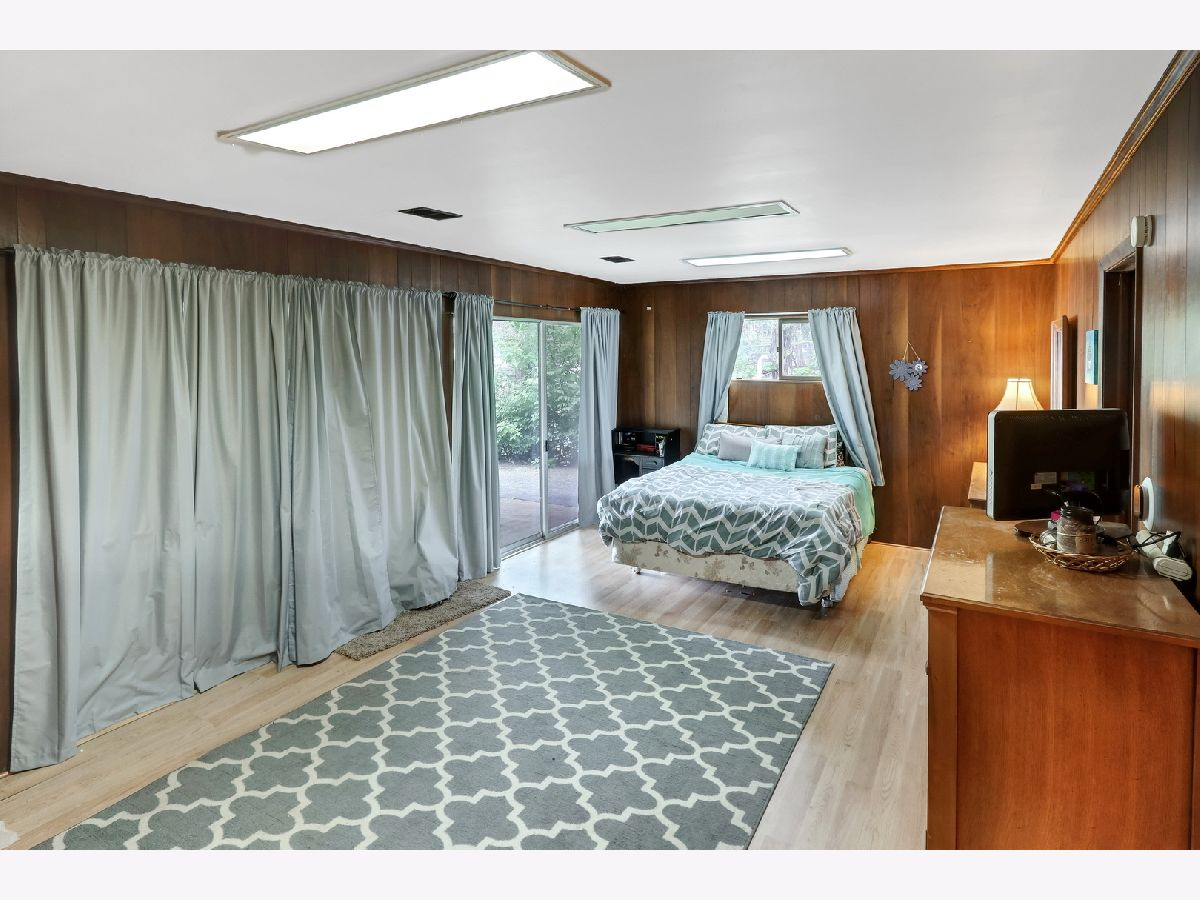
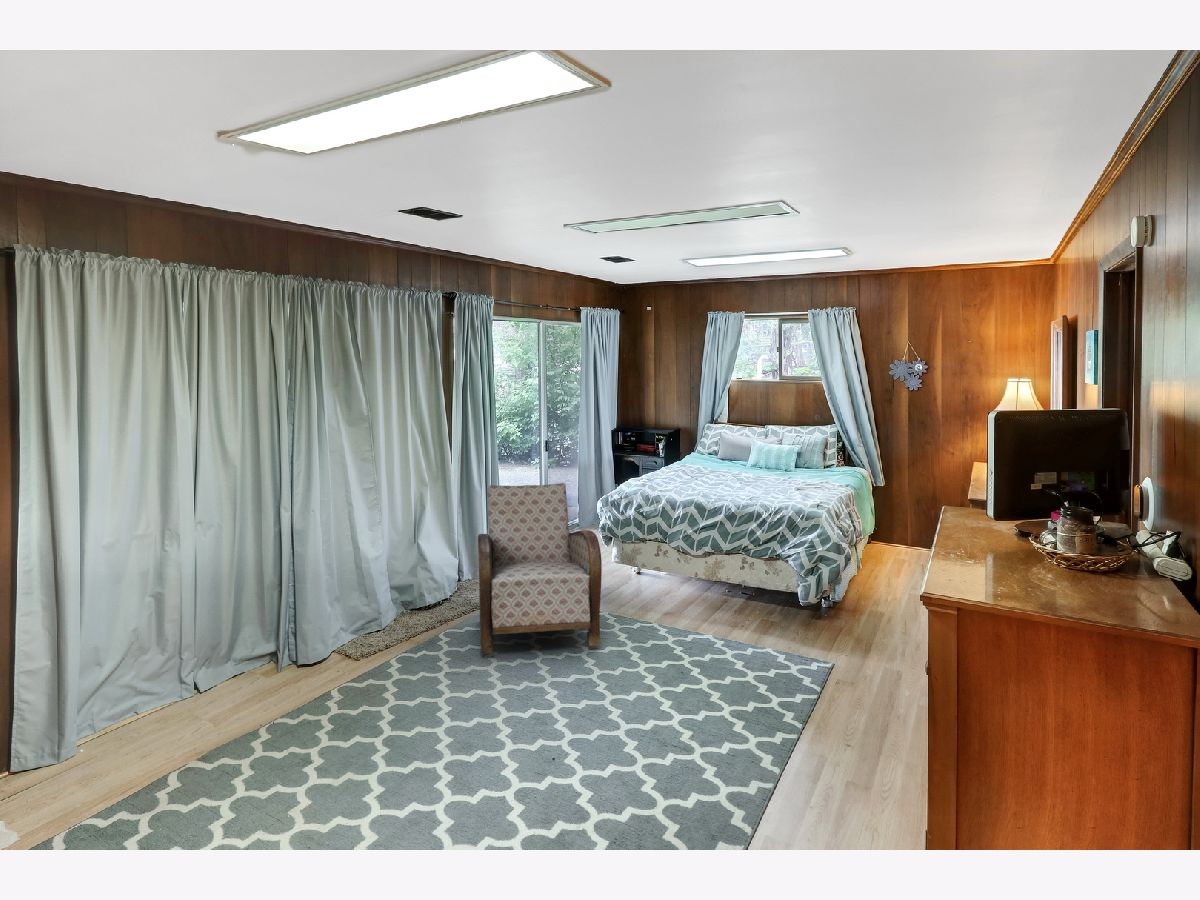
+ armchair (536, 561)
